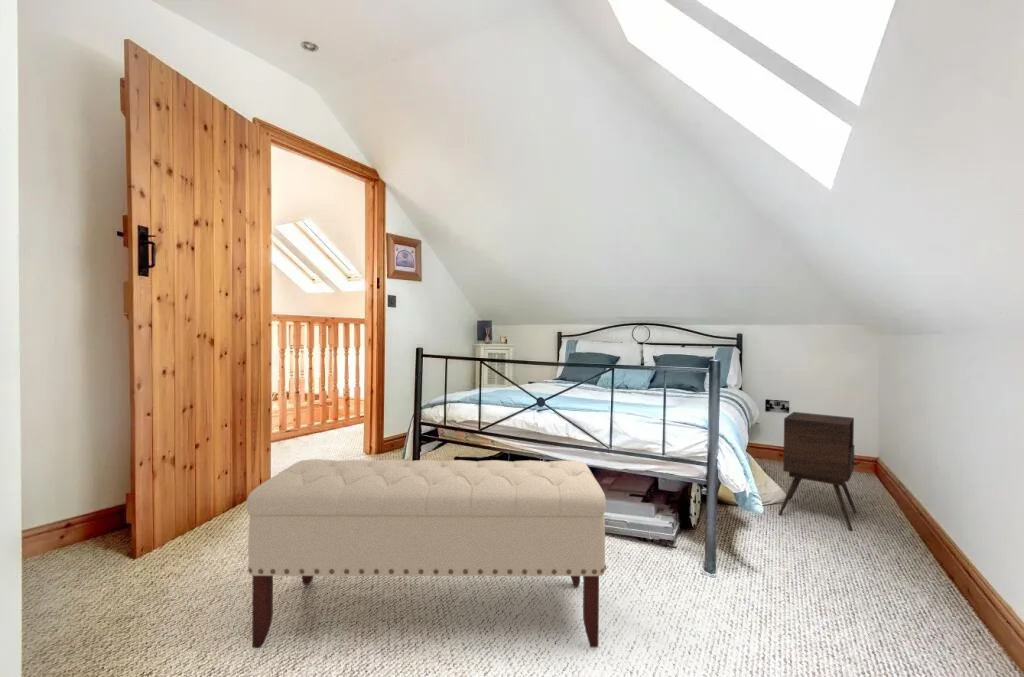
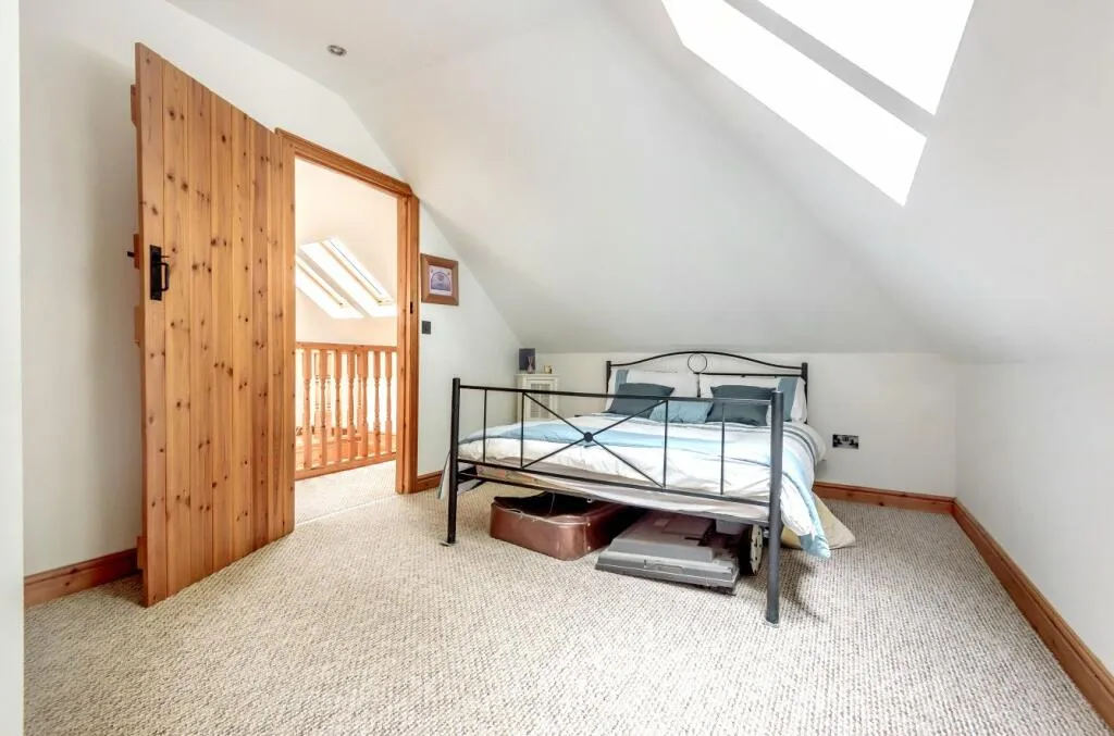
- bench (436, 541)
- side table (819, 466)
